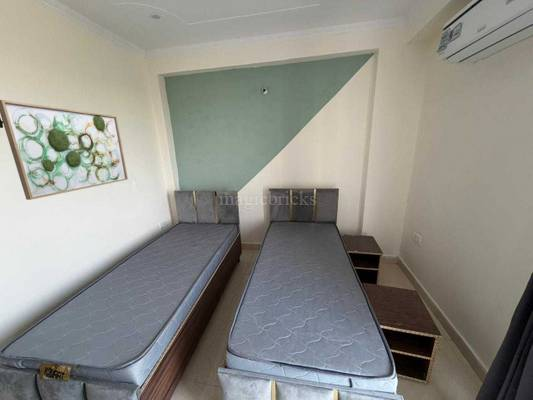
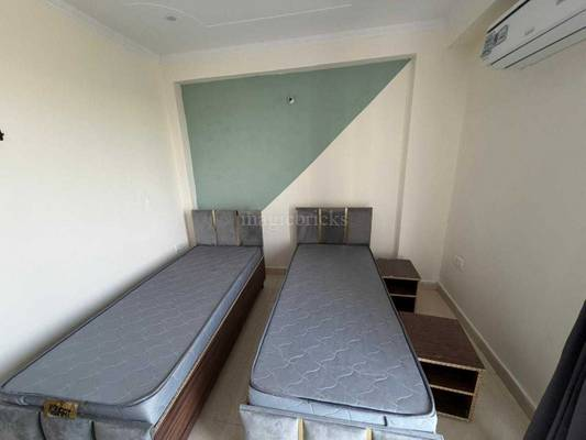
- wall art (80, 150)
